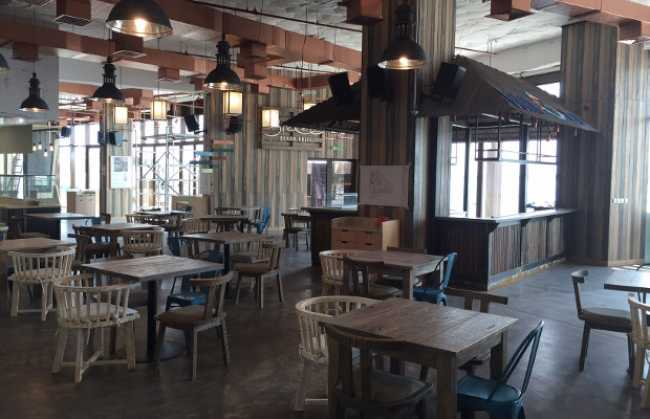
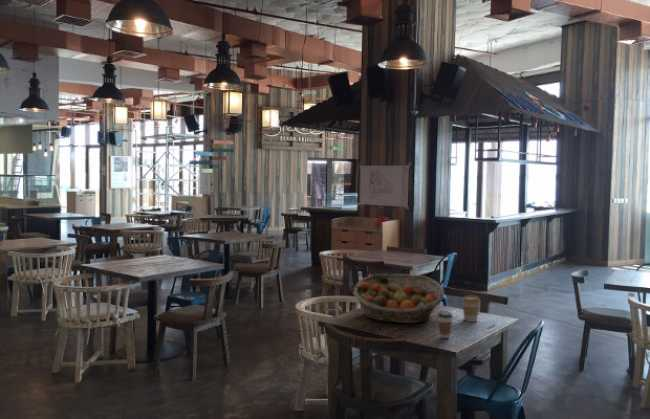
+ fruit basket (397, 297)
+ coffee cup (470, 308)
+ coffee cup (444, 324)
